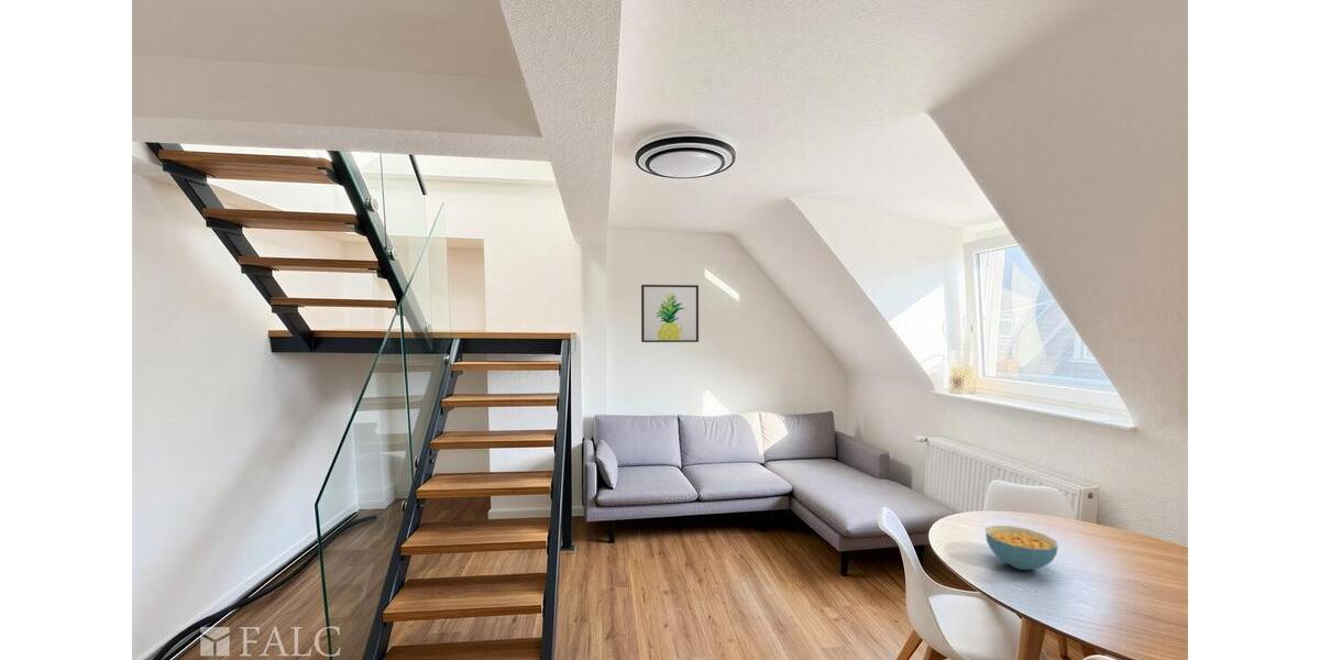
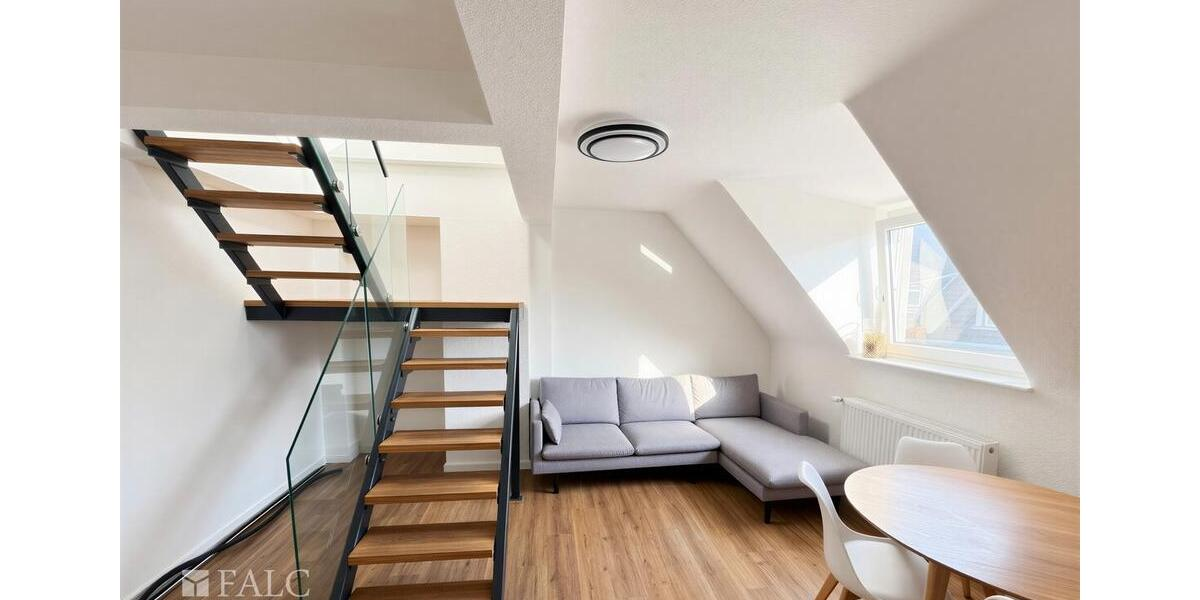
- wall art (670, 314)
- cereal bowl (1020, 551)
